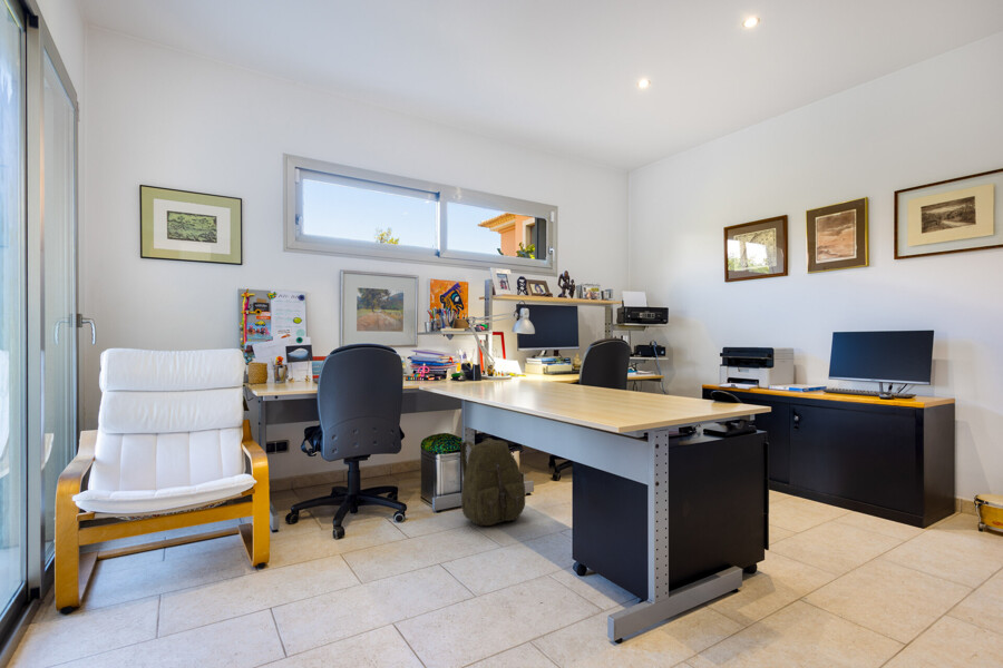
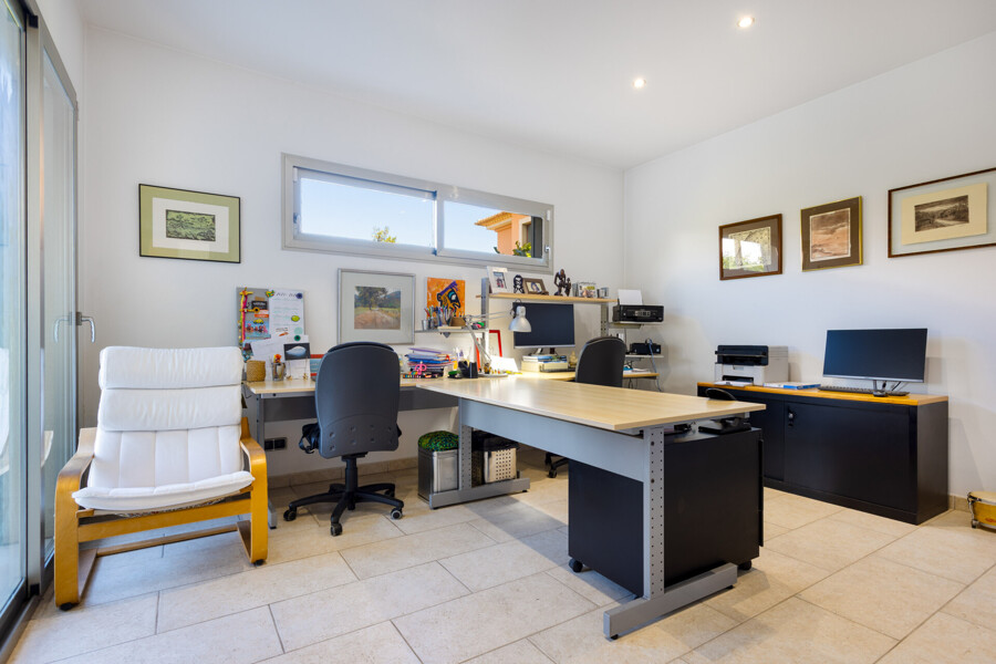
- backpack (488, 479)
